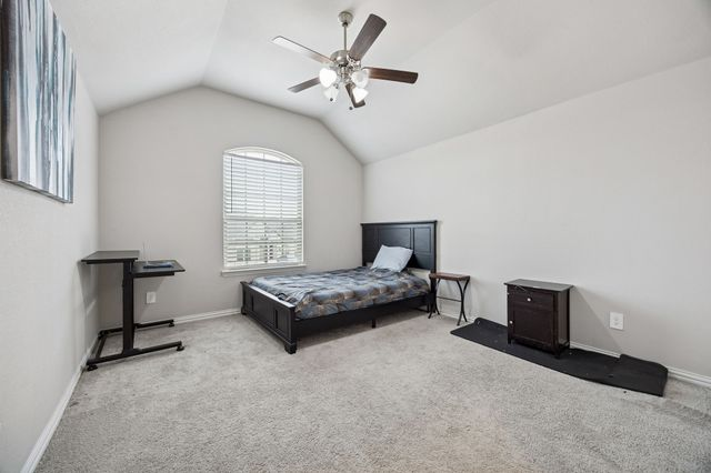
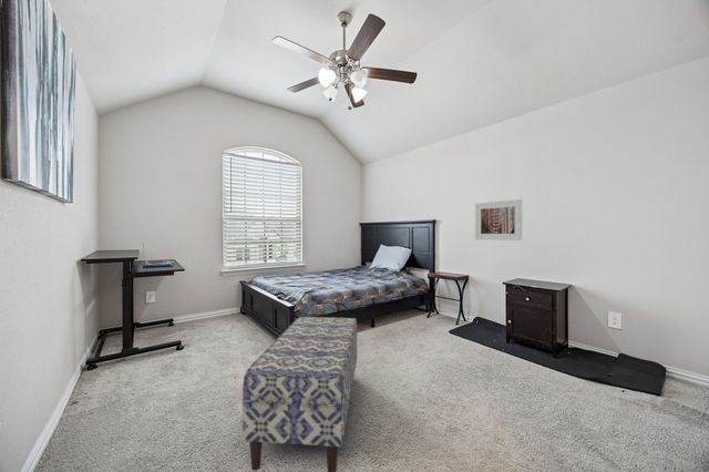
+ bench (314, 376)
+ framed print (496, 220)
